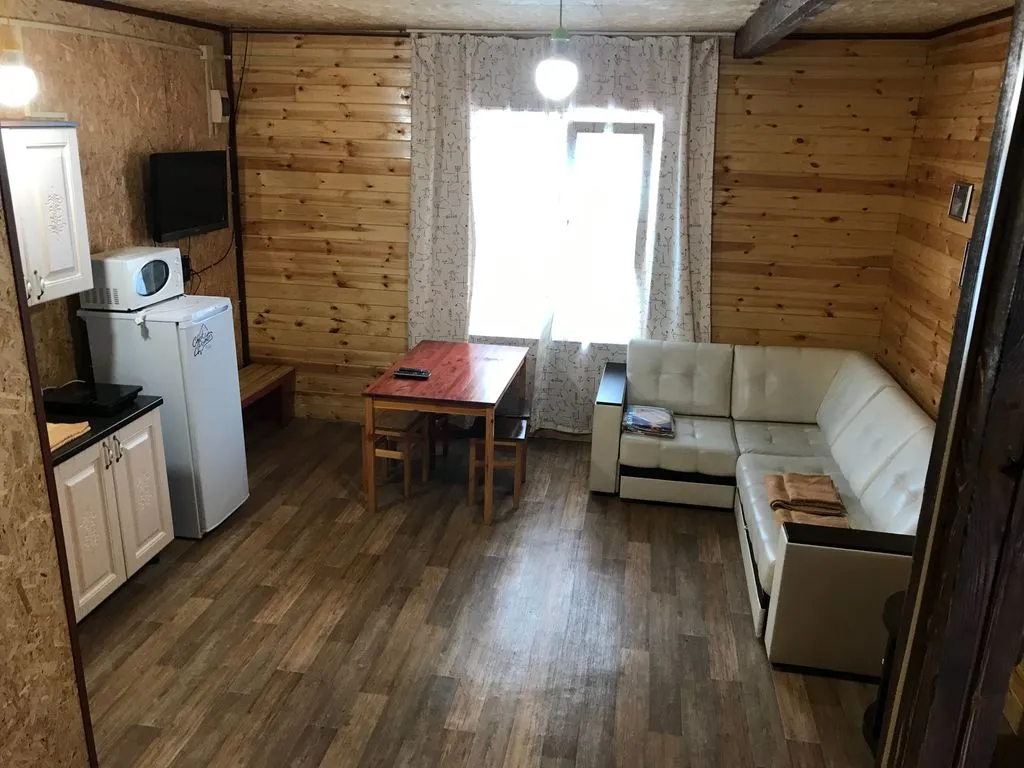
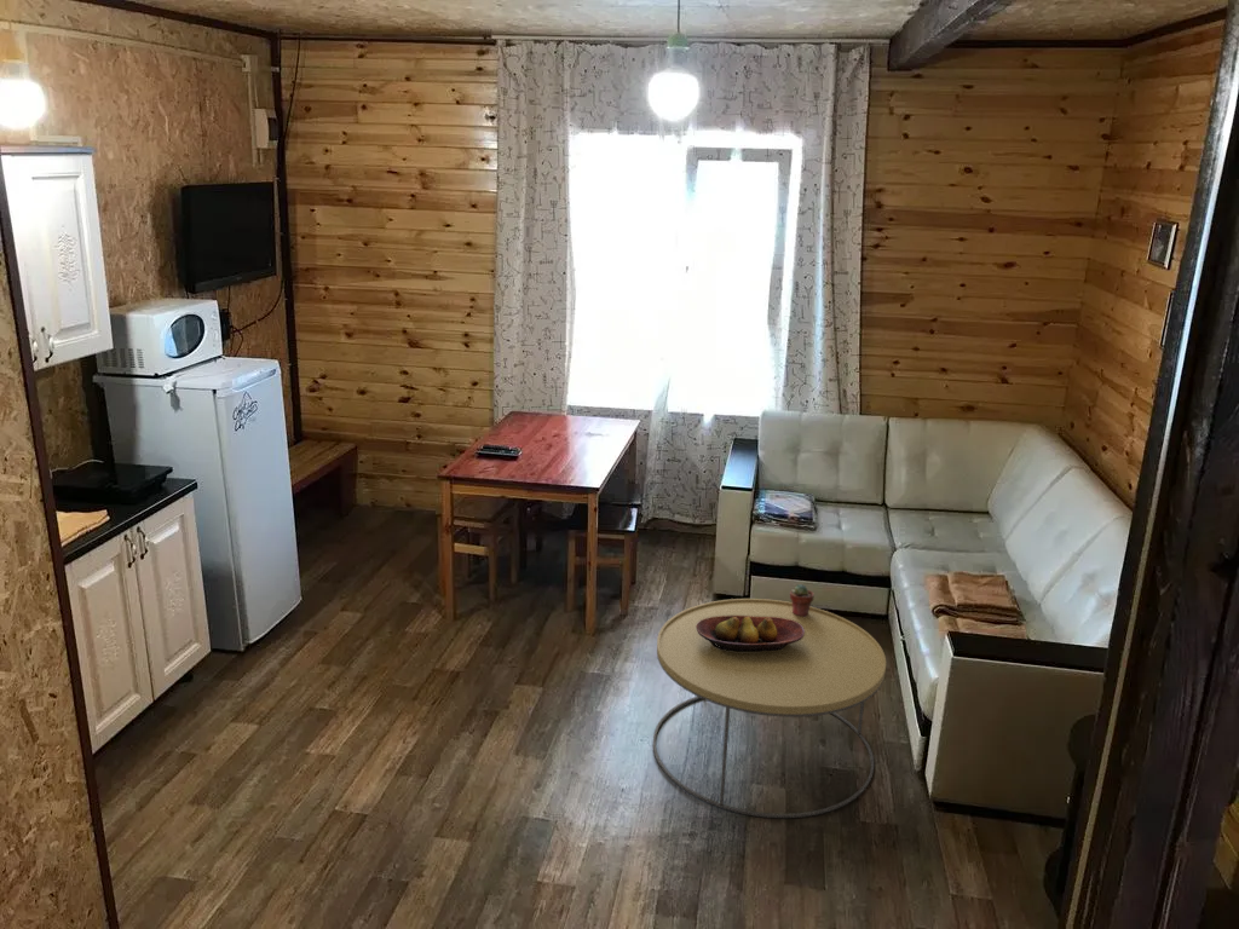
+ potted succulent (801, 596)
+ fruit bowl (750, 627)
+ coffee table (765, 698)
